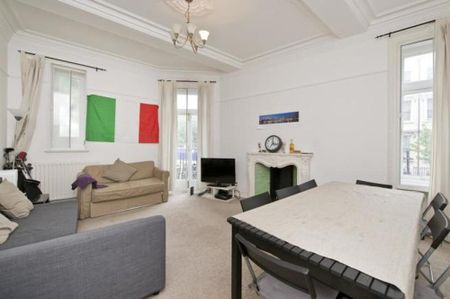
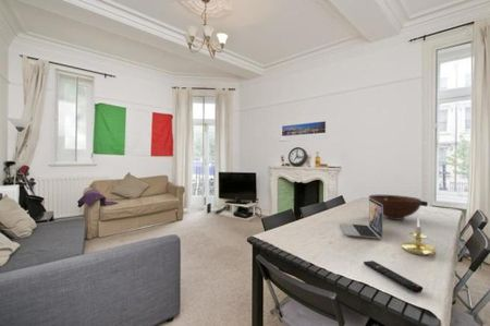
+ laptop (358, 225)
+ remote control (390, 275)
+ fruit bowl (393, 207)
+ candle holder (417, 234)
